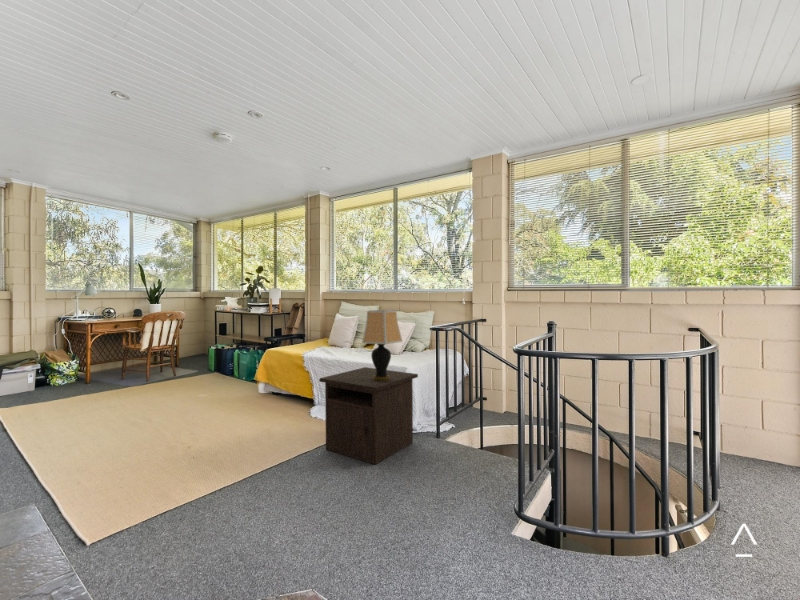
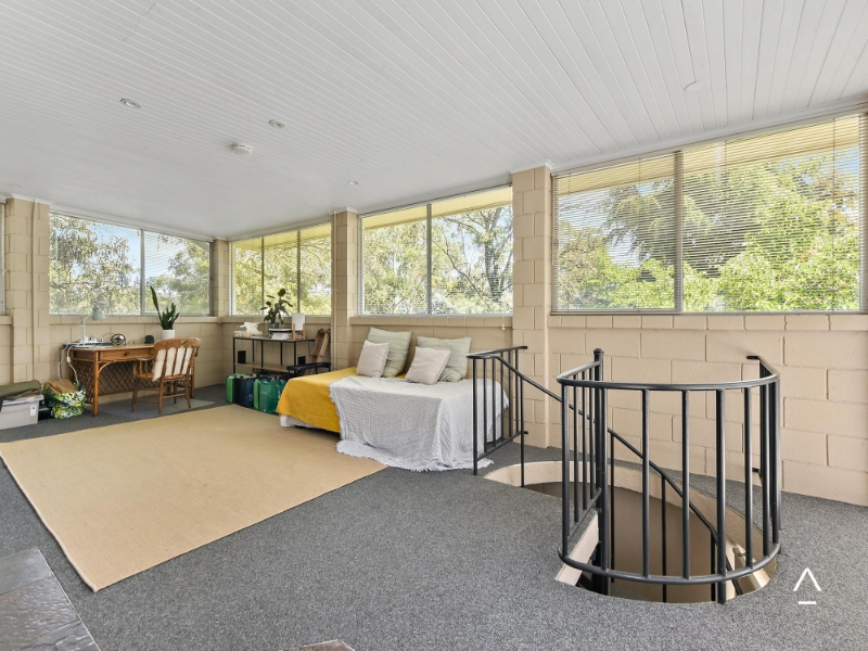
- nightstand (369, 411)
- table lamp (379, 344)
